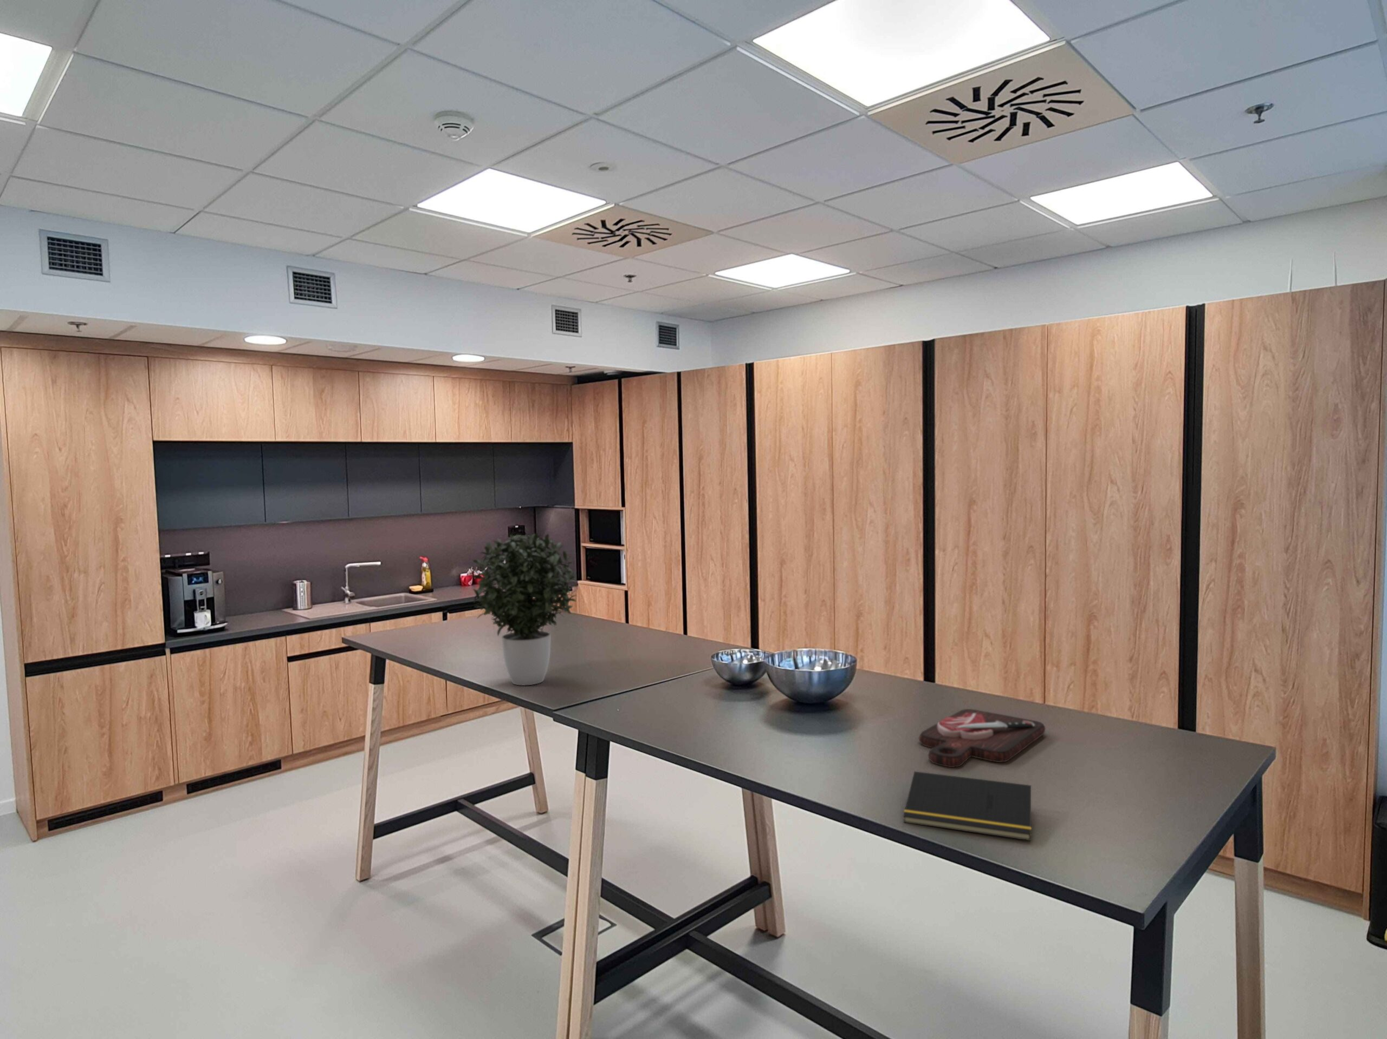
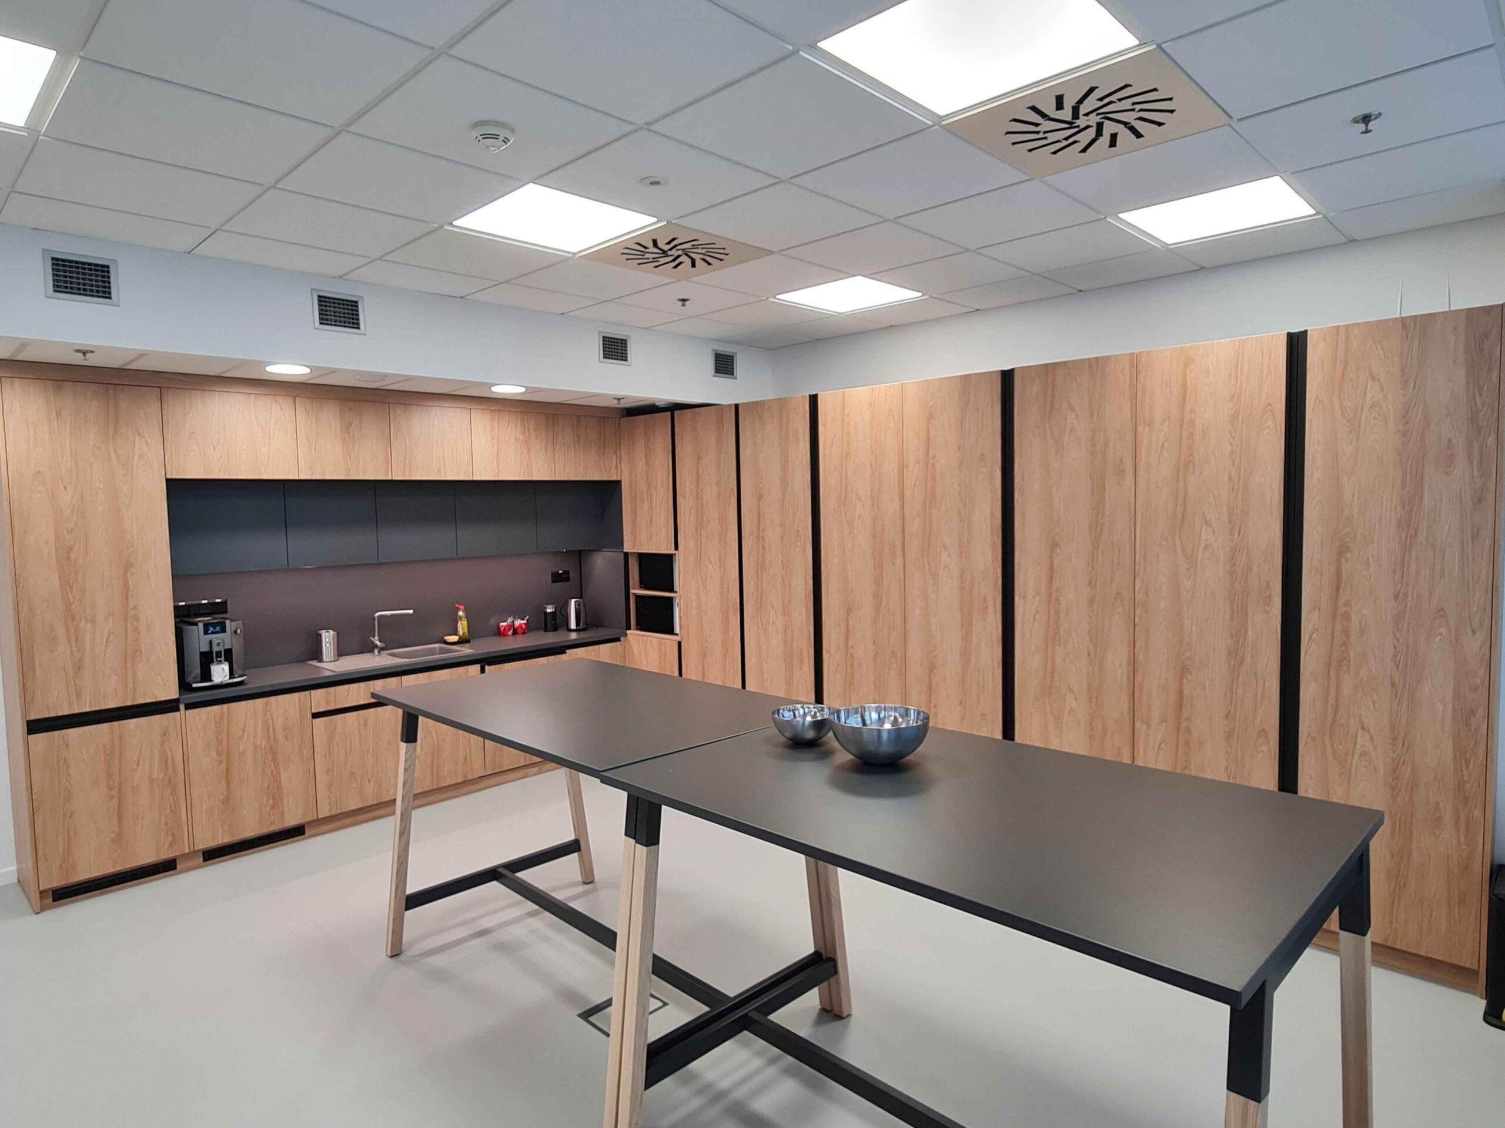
- notepad (969, 803)
- potted plant (526, 607)
- cutting board (974, 732)
